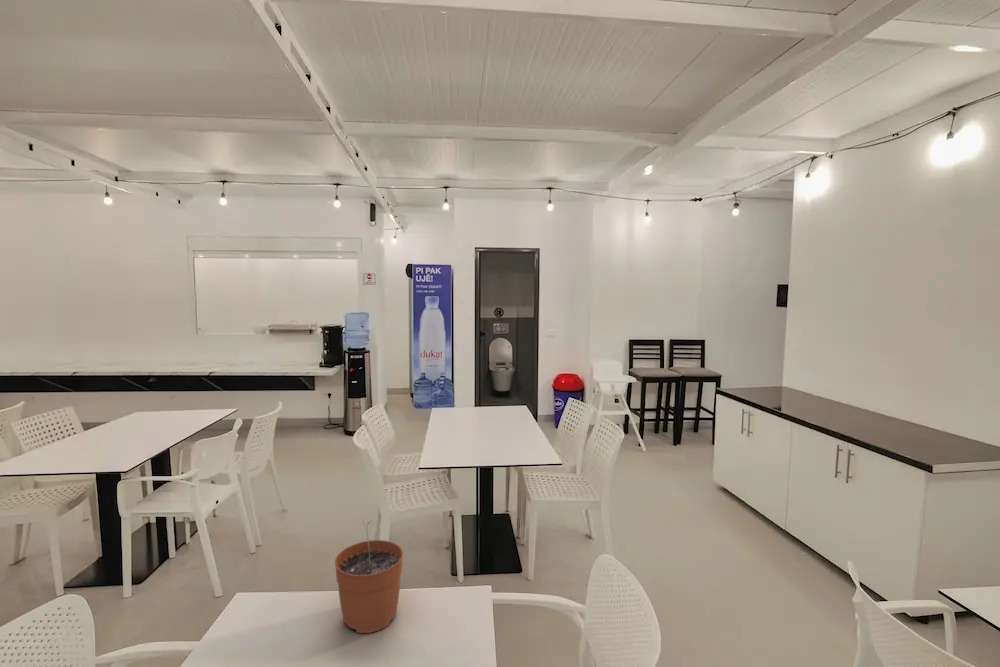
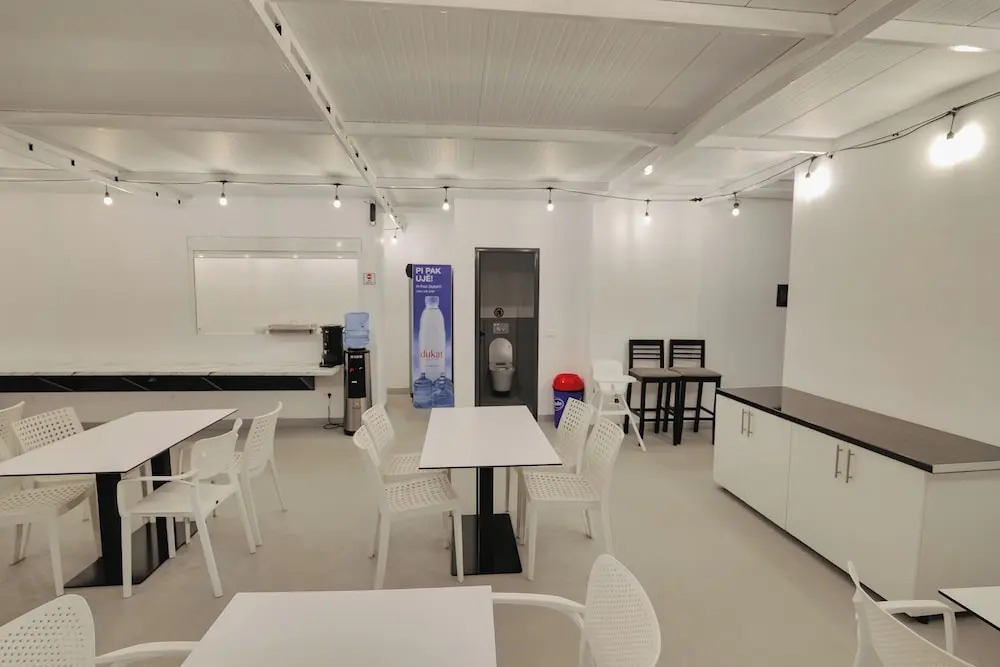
- plant pot (369, 571)
